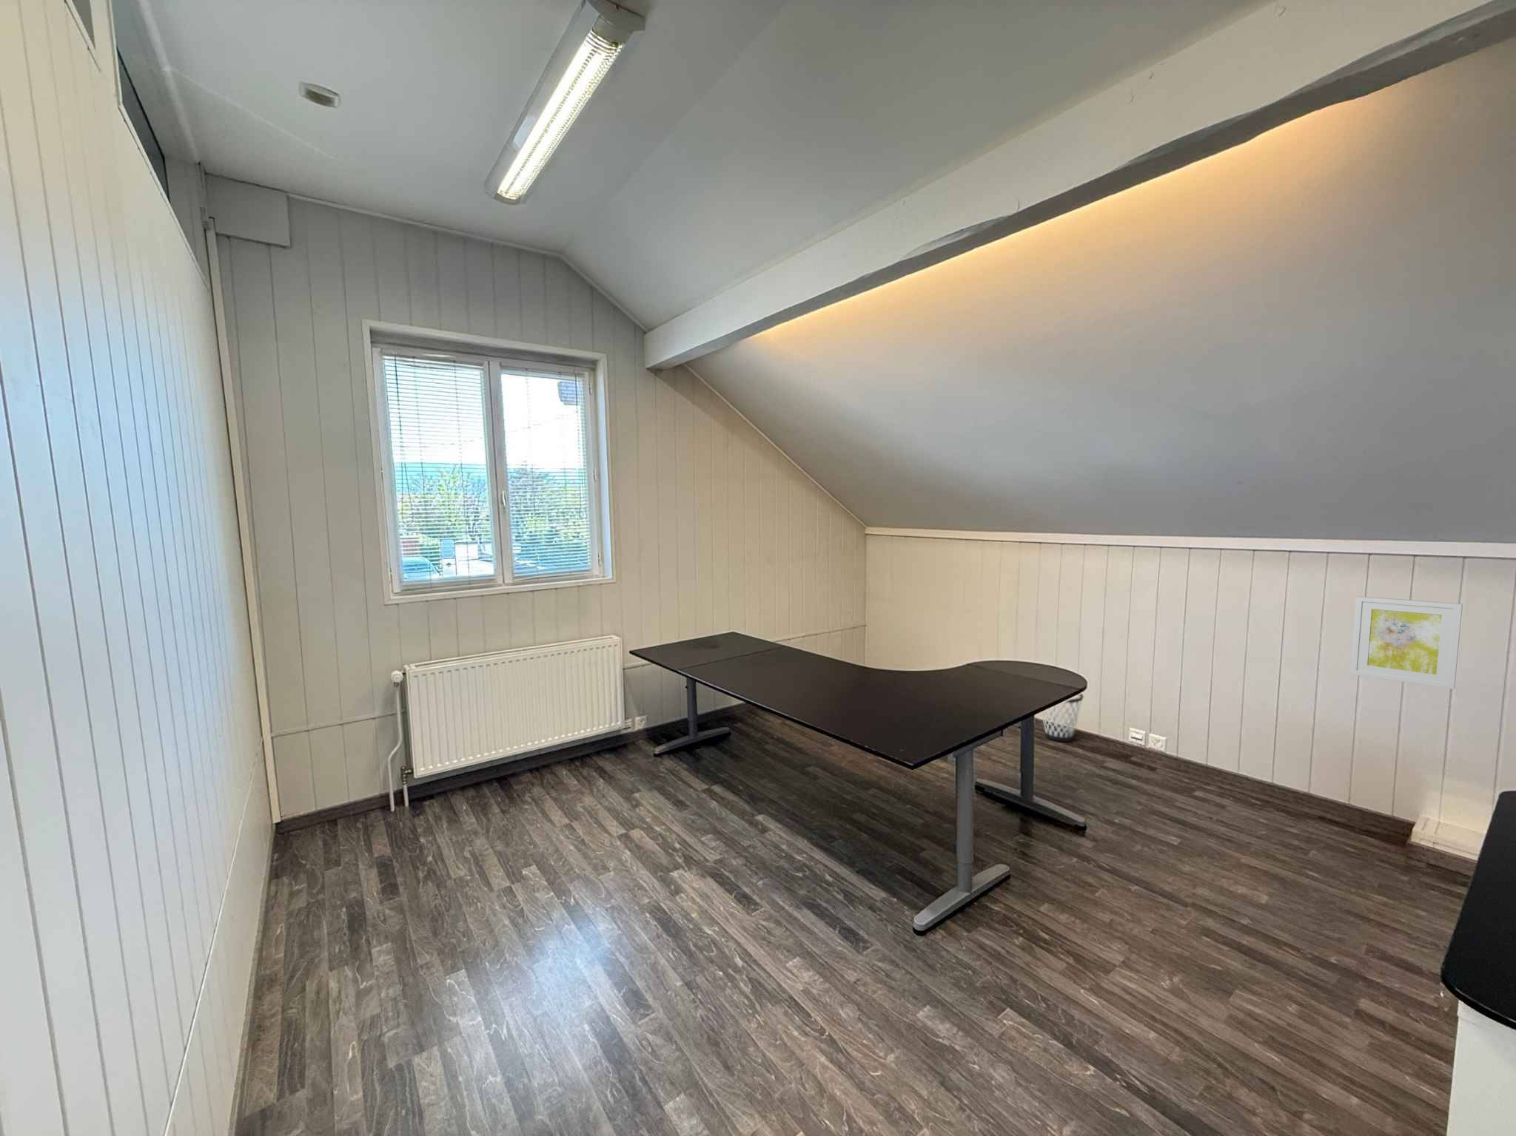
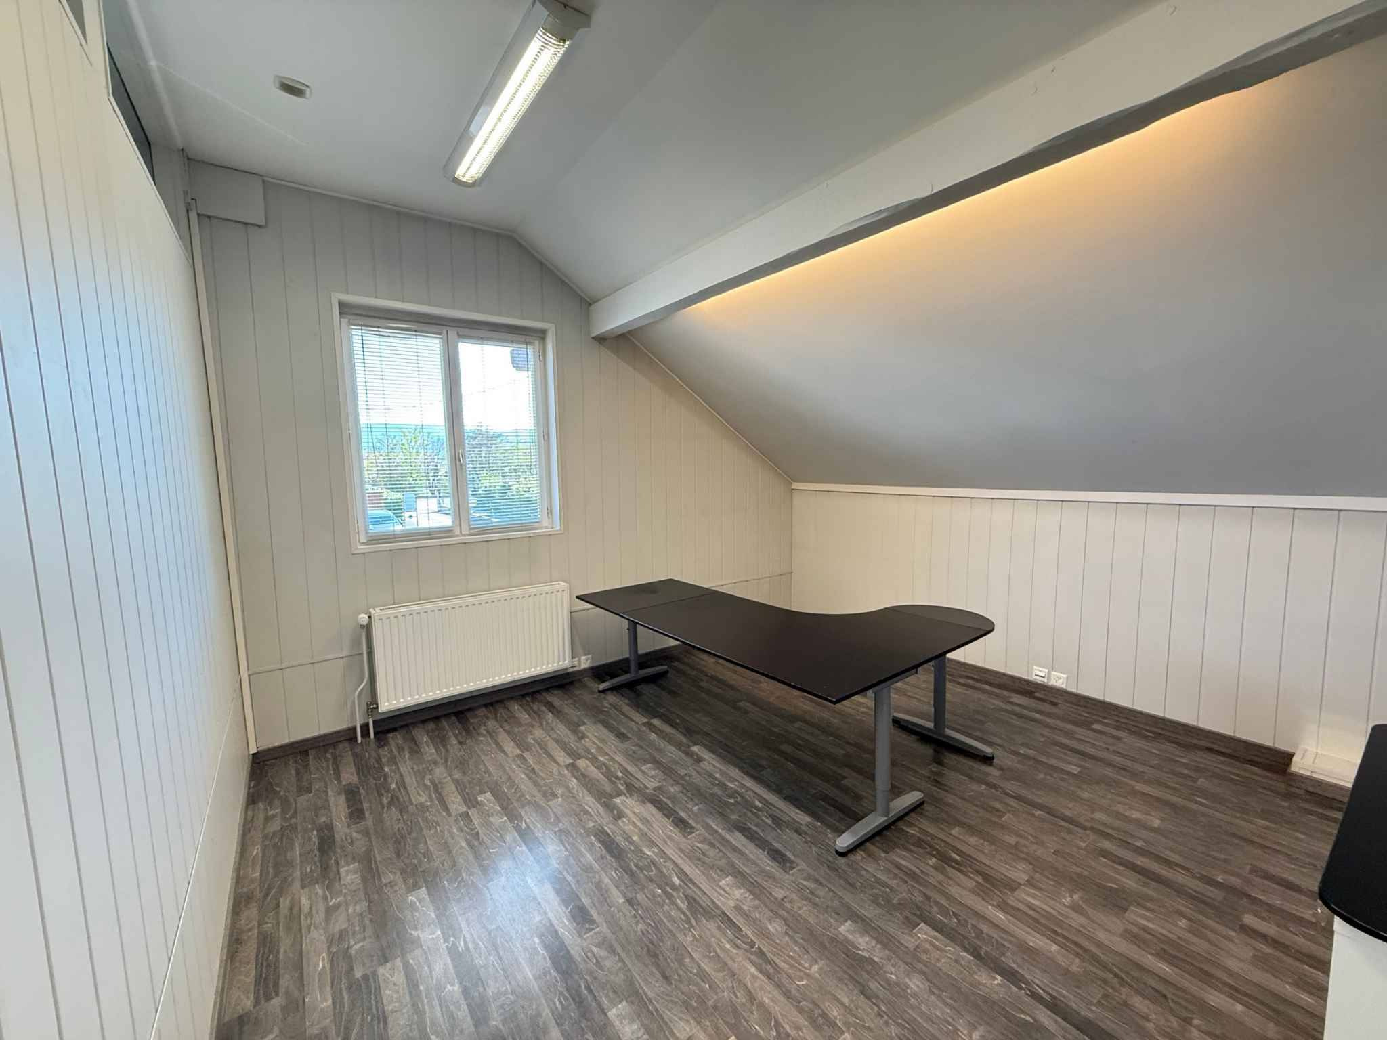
- wastebasket (1058, 715)
- wall art (1404, 641)
